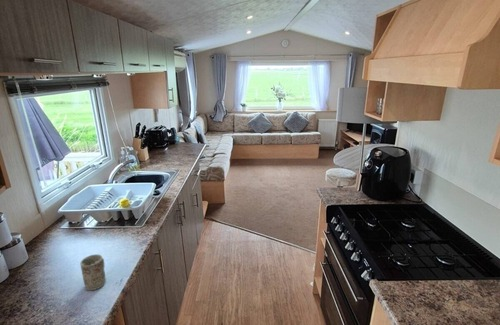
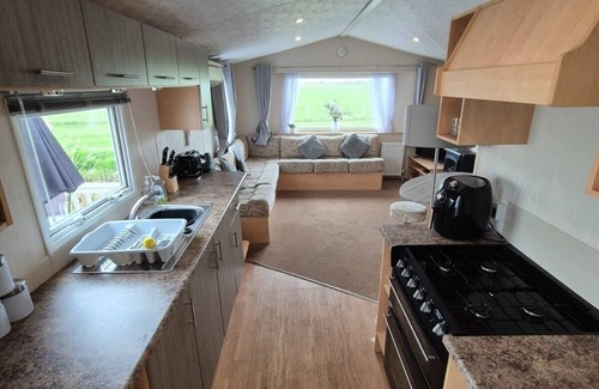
- mug (95, 270)
